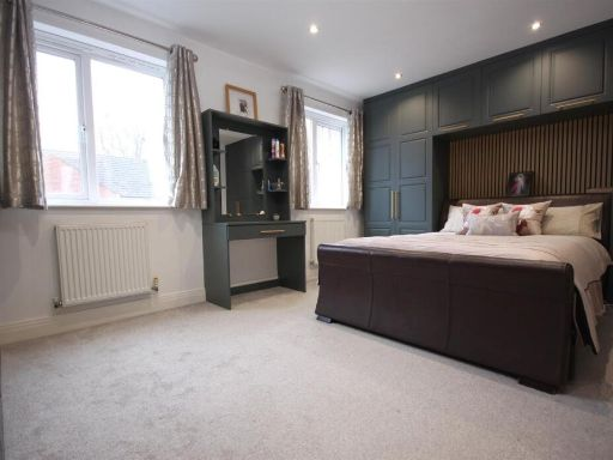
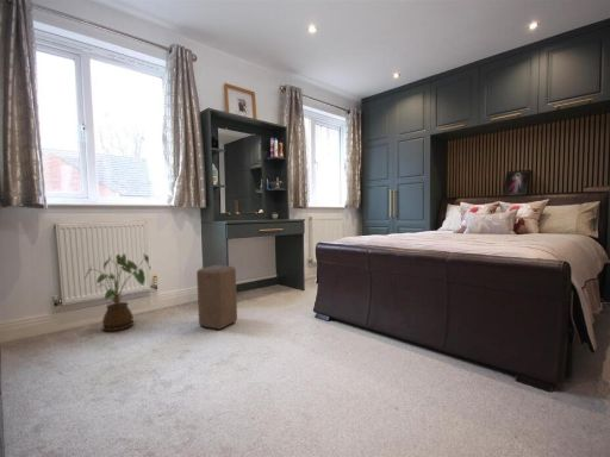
+ house plant (120, 290)
+ stool (217, 295)
